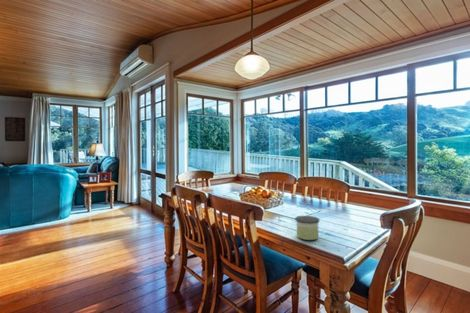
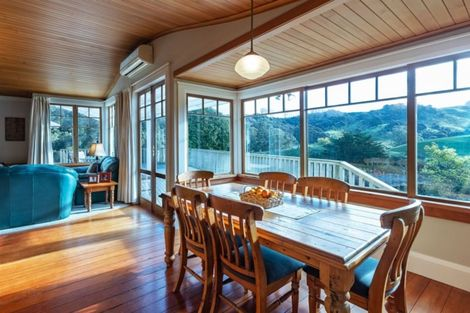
- candle (307, 227)
